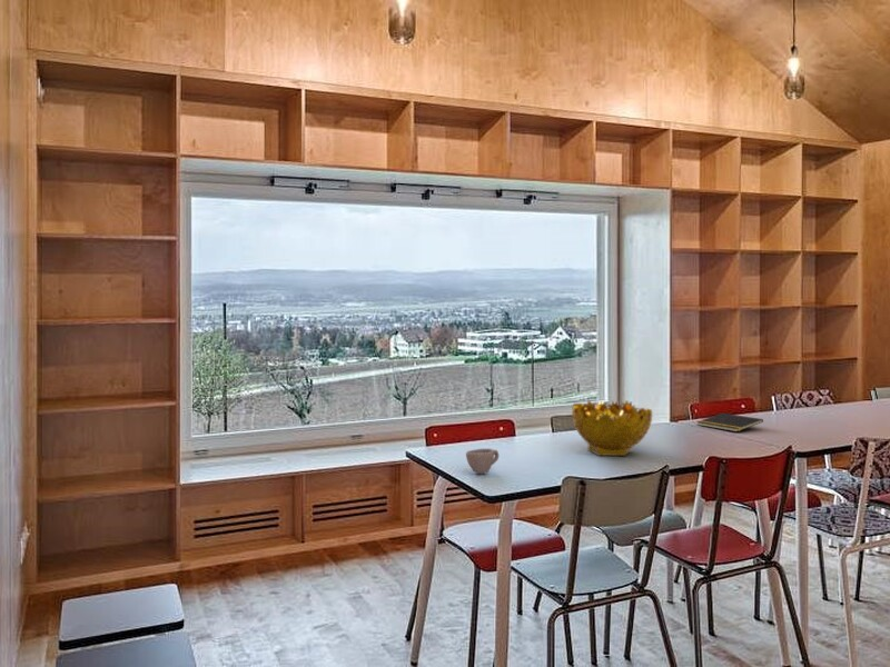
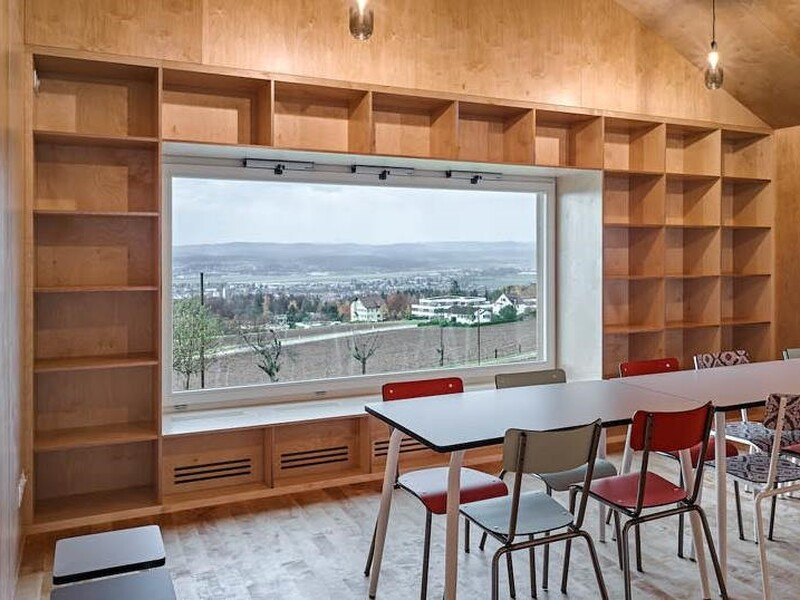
- notepad (729, 421)
- cup (483, 460)
- decorative bowl (611, 428)
